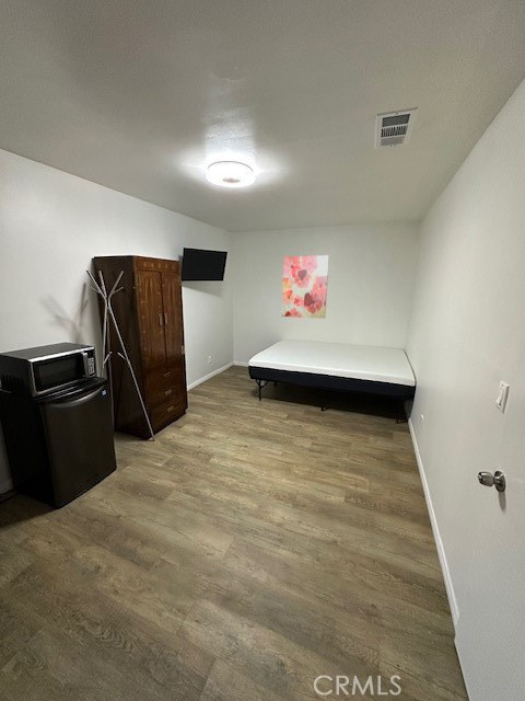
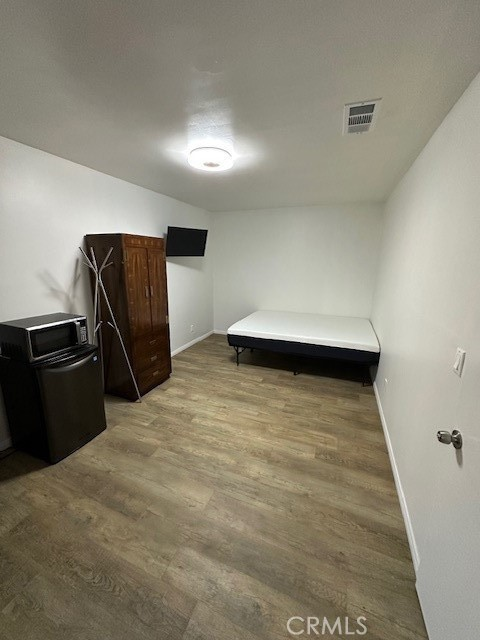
- wall art (304, 287)
